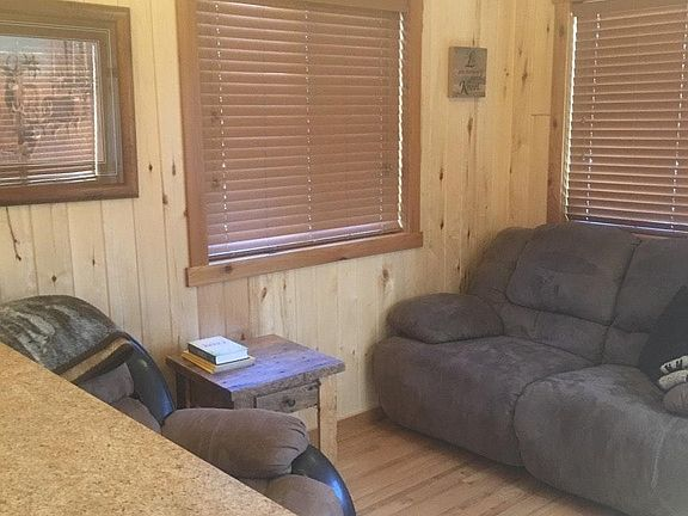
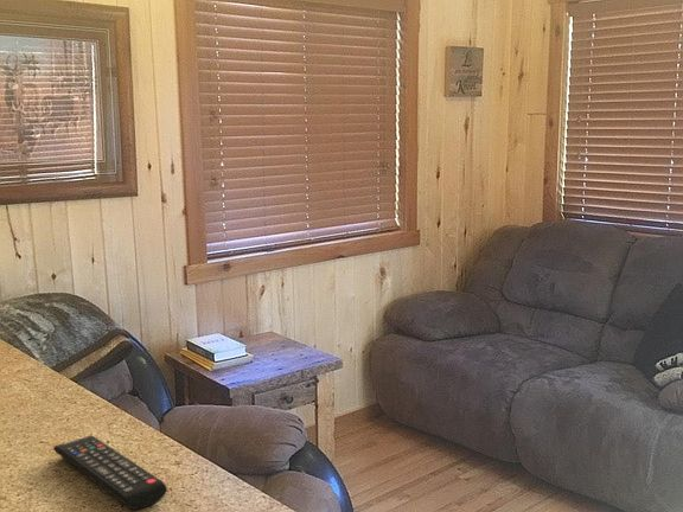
+ remote control (106, 469)
